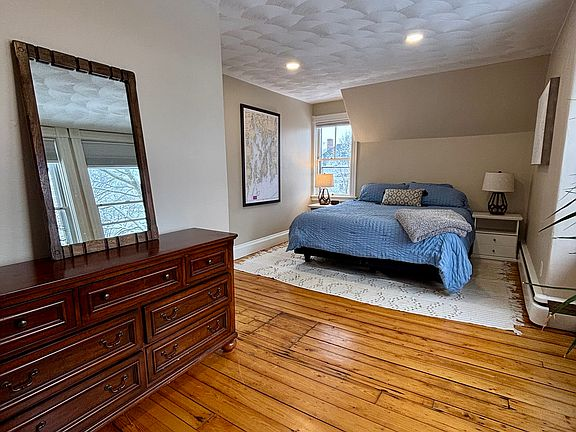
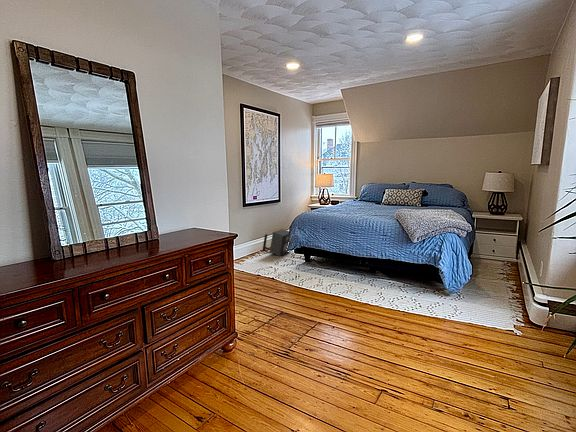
+ speaker (275, 241)
